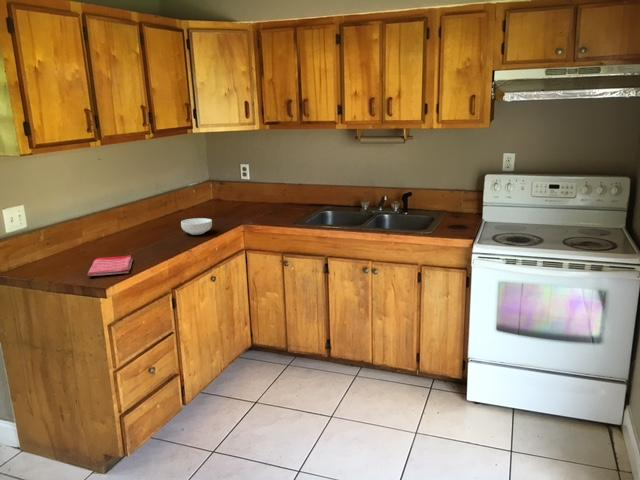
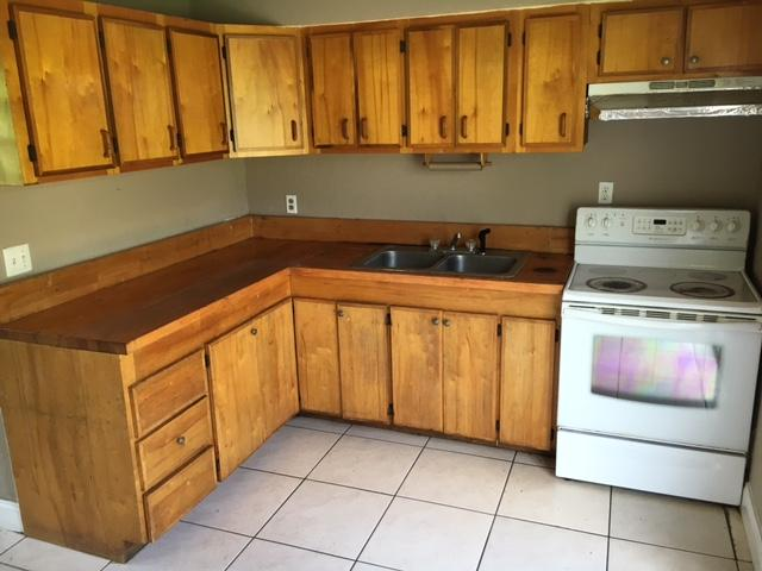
- dish towel (111, 265)
- cereal bowl (196, 227)
